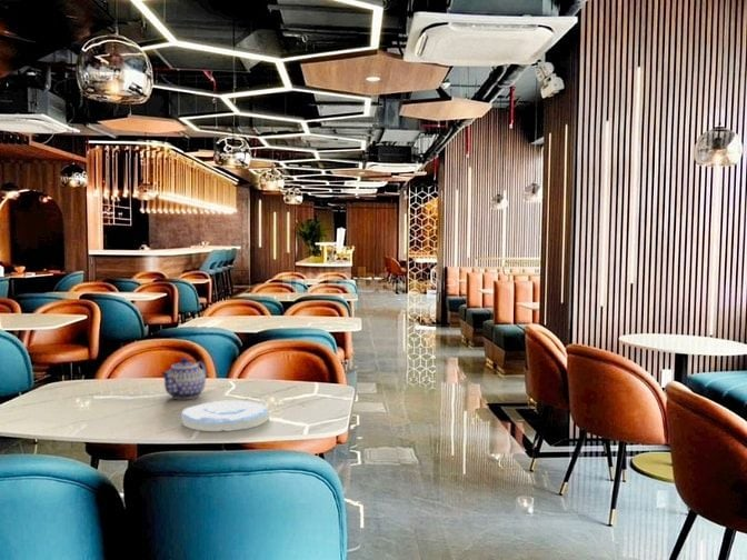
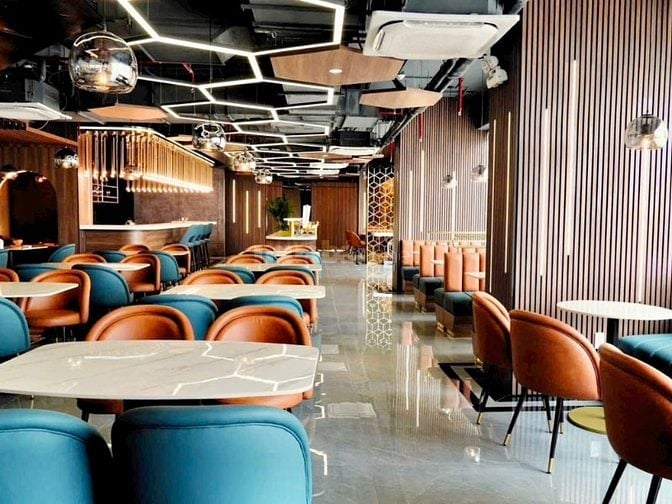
- plate (226, 412)
- teapot (185, 377)
